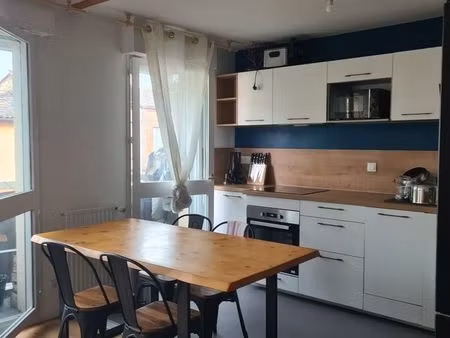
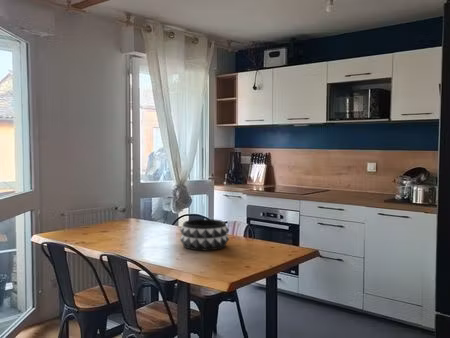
+ decorative bowl (204, 234)
